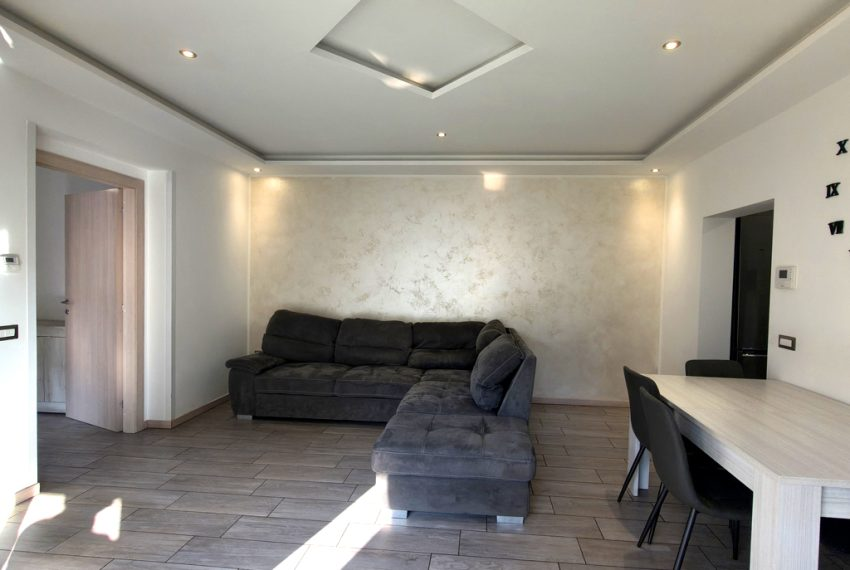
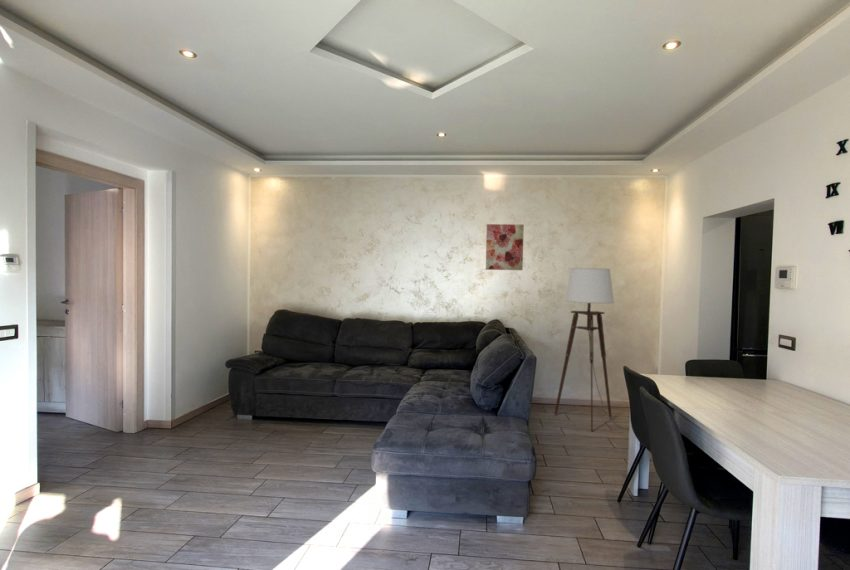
+ wall art (504, 247)
+ floor lamp (600, 346)
